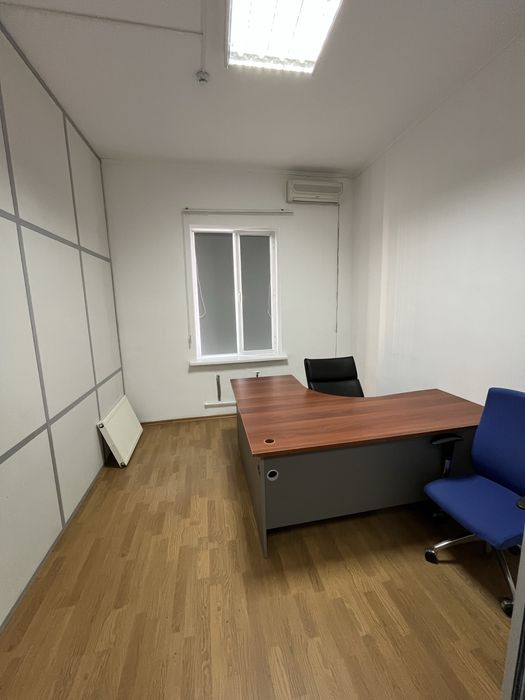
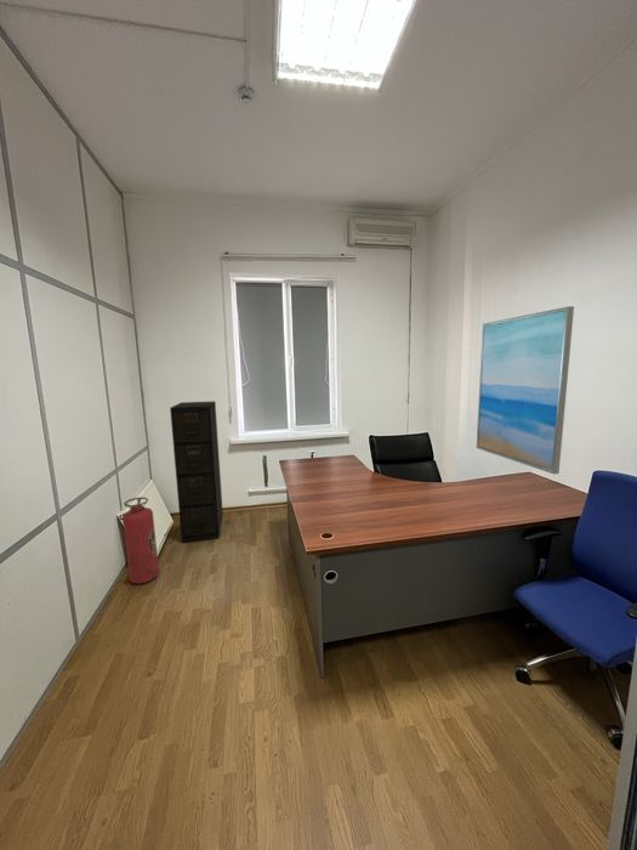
+ wall art (516, 390)
+ fire extinguisher (140, 539)
+ filing cabinet (199, 467)
